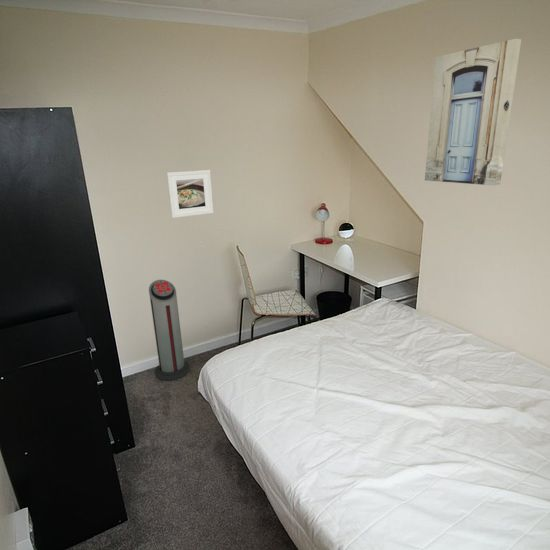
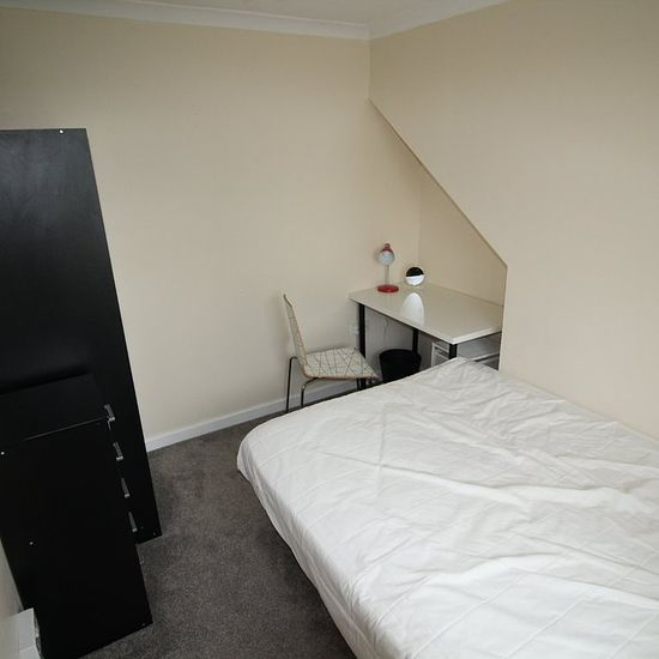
- air purifier (167, 328)
- wall art (466, 119)
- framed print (190, 193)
